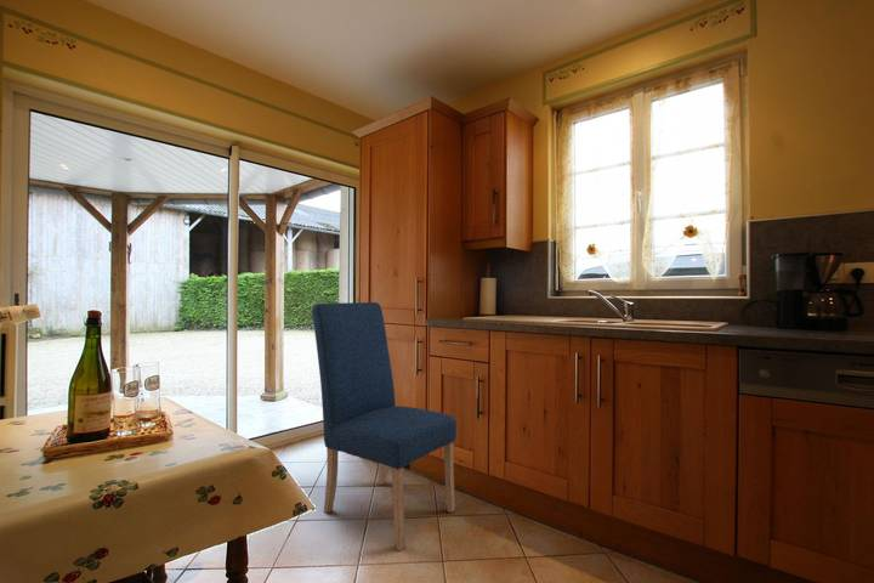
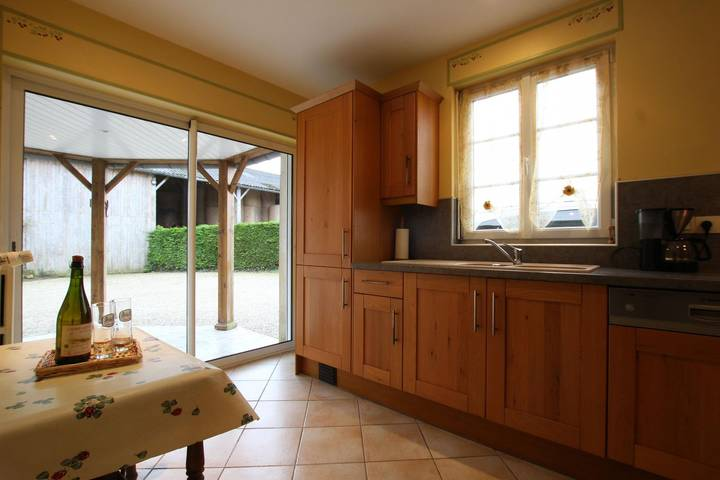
- chair (382, 406)
